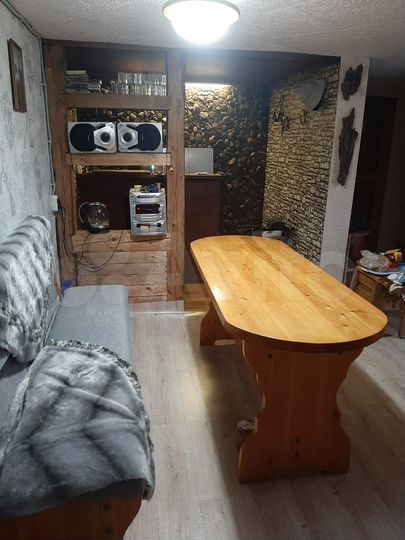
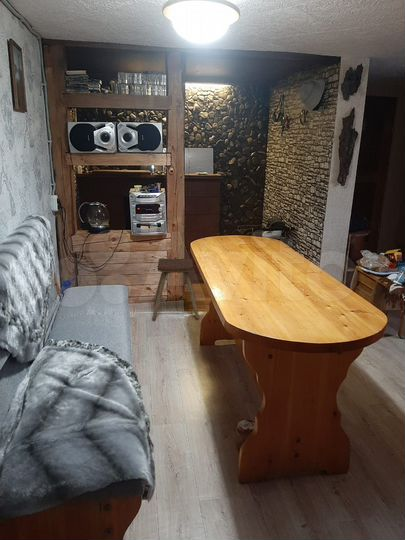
+ music stool (164, 284)
